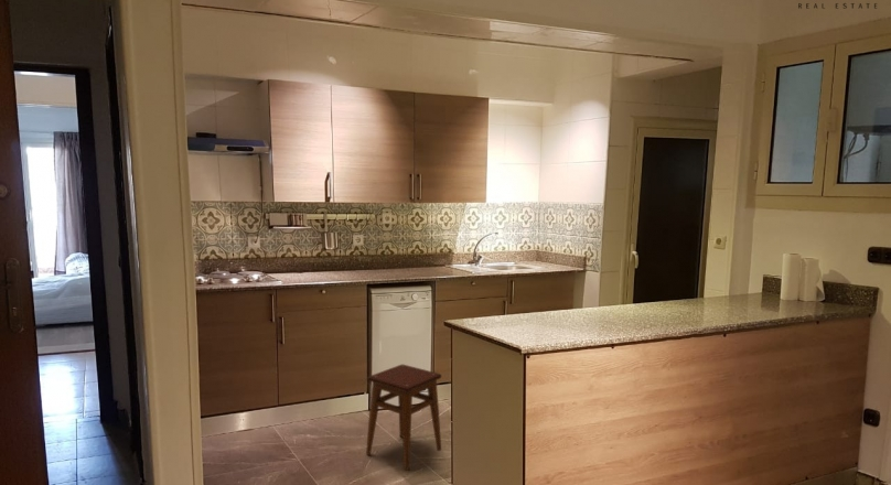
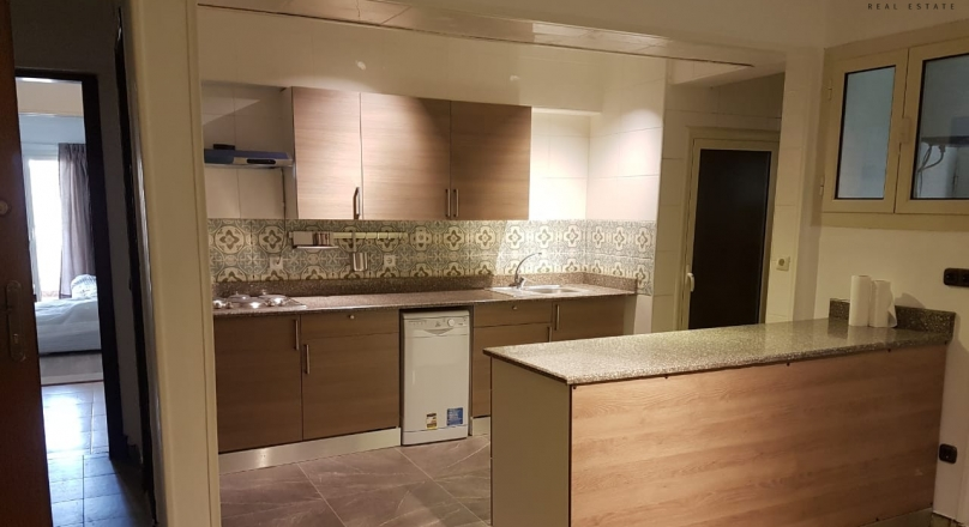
- stool (404, 413)
